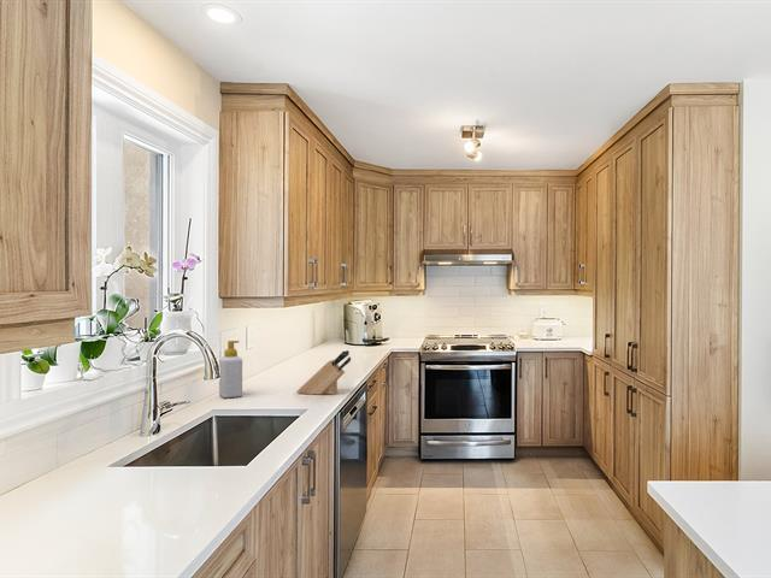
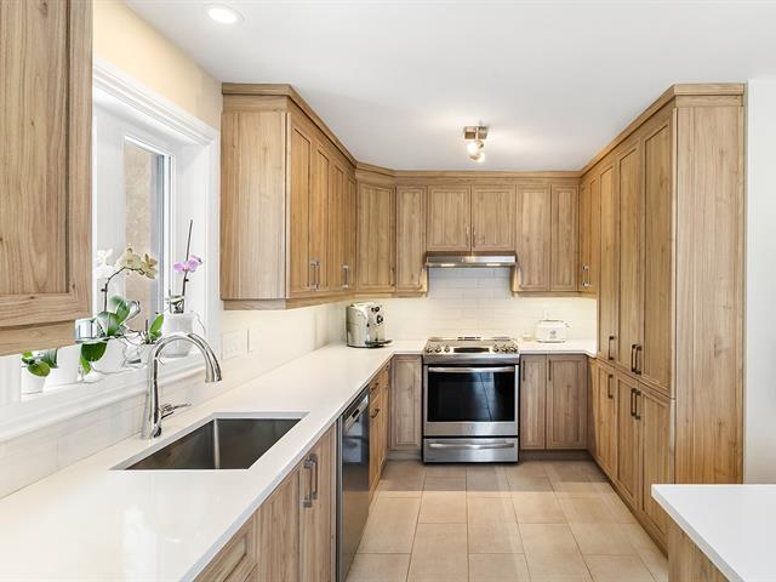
- knife block (324, 371)
- soap bottle (230, 368)
